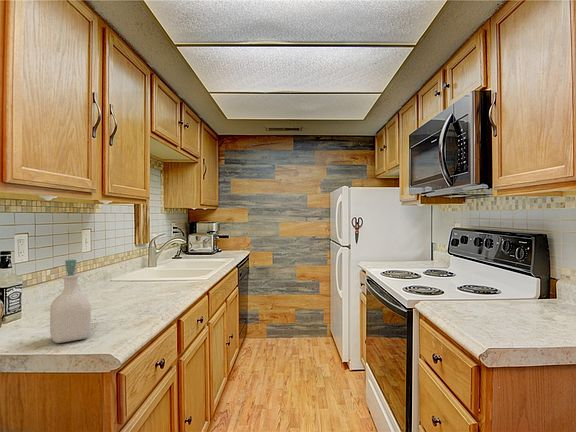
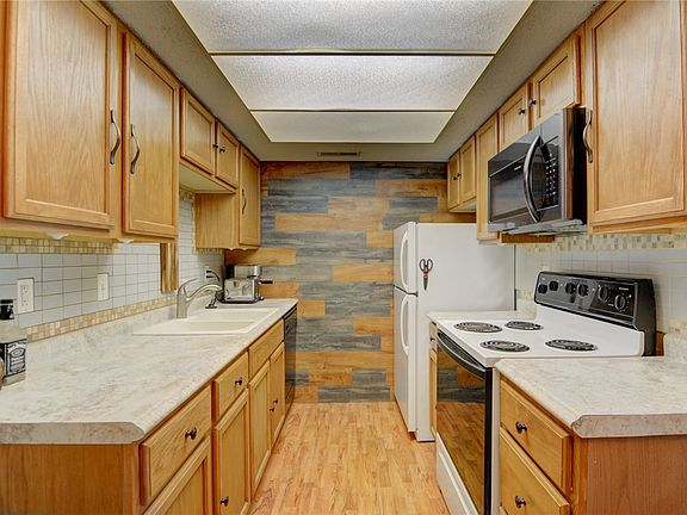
- soap bottle (70, 298)
